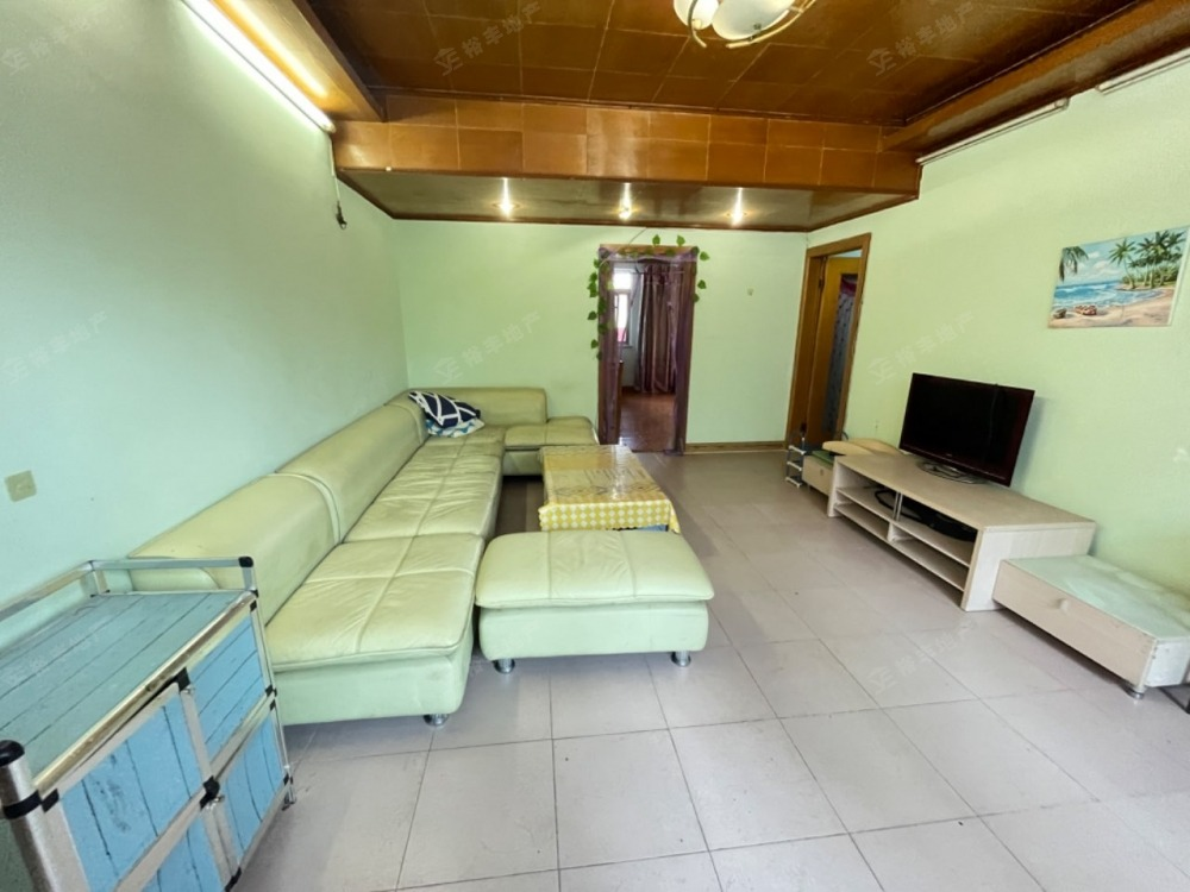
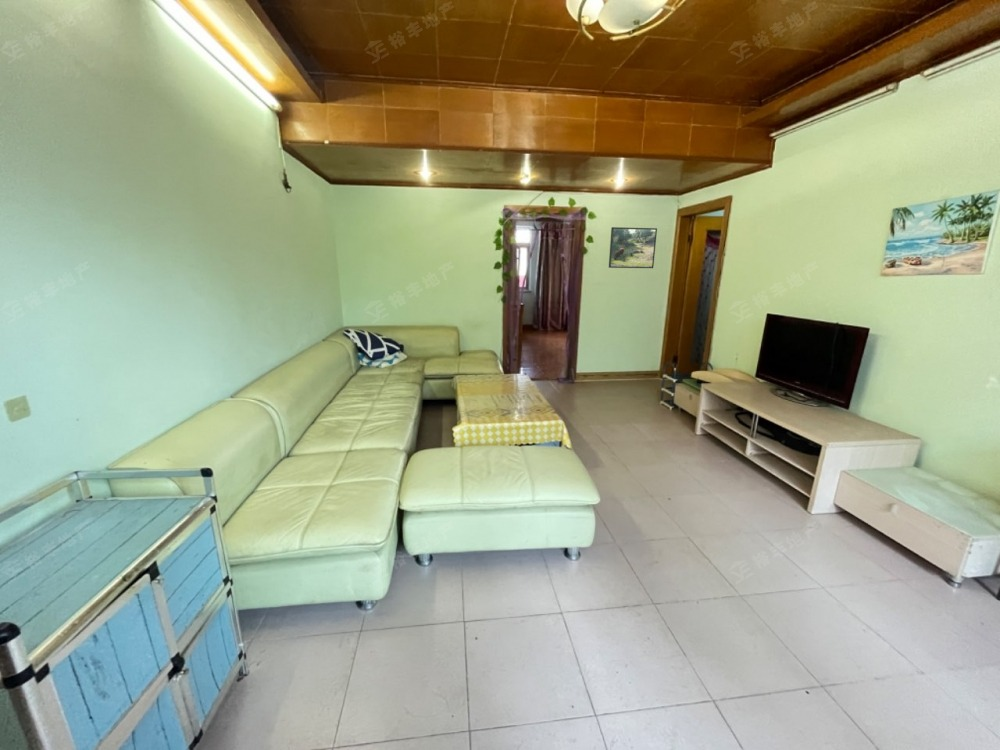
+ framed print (632, 248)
